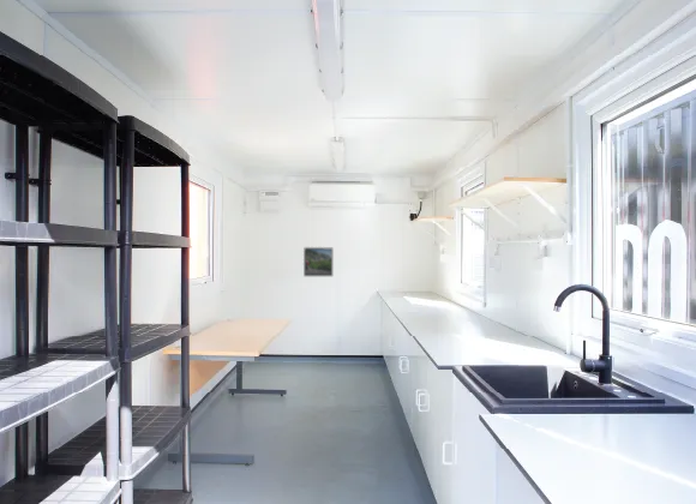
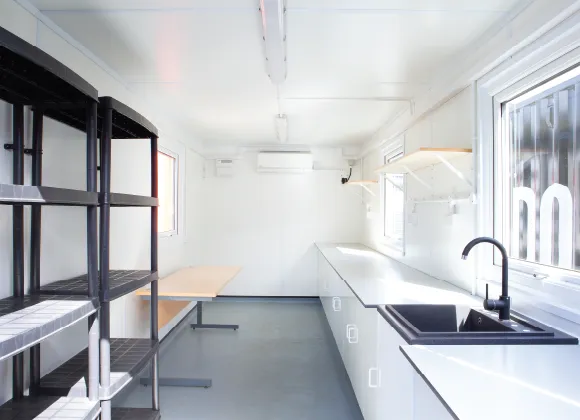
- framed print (318, 262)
